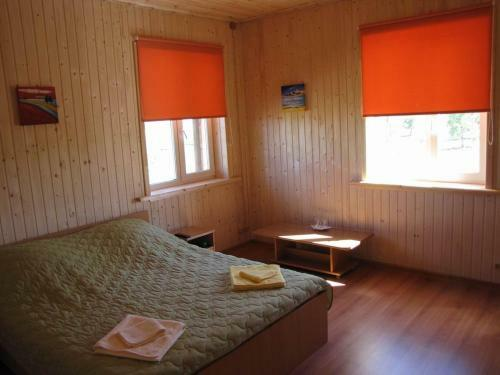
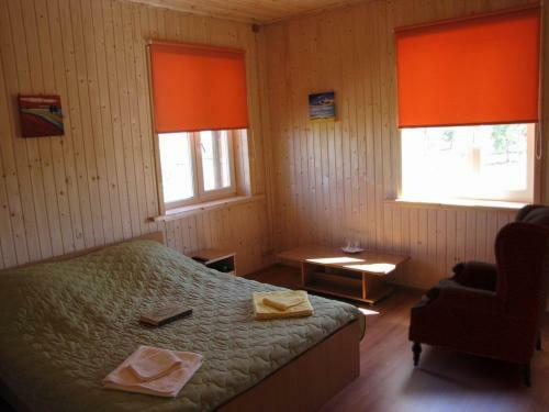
+ armchair (486, 283)
+ hardback book (166, 314)
